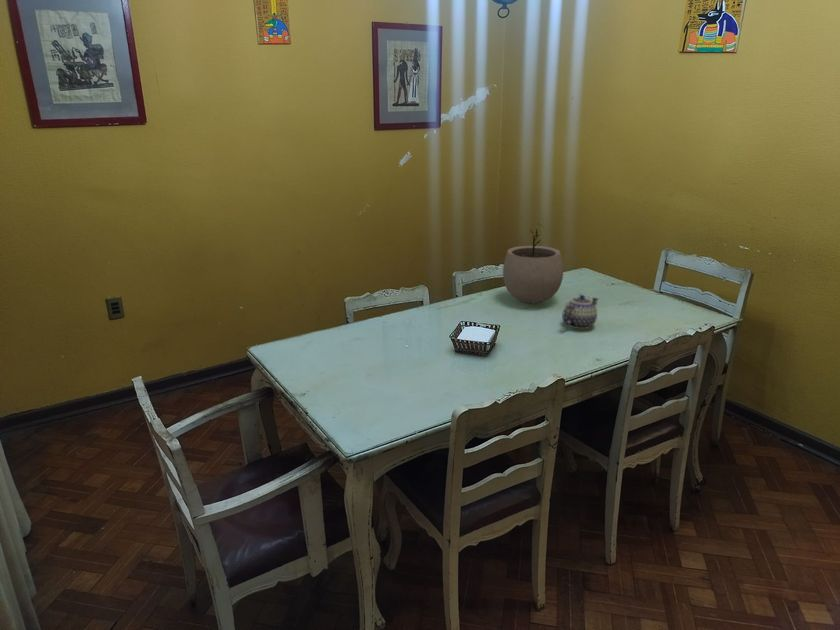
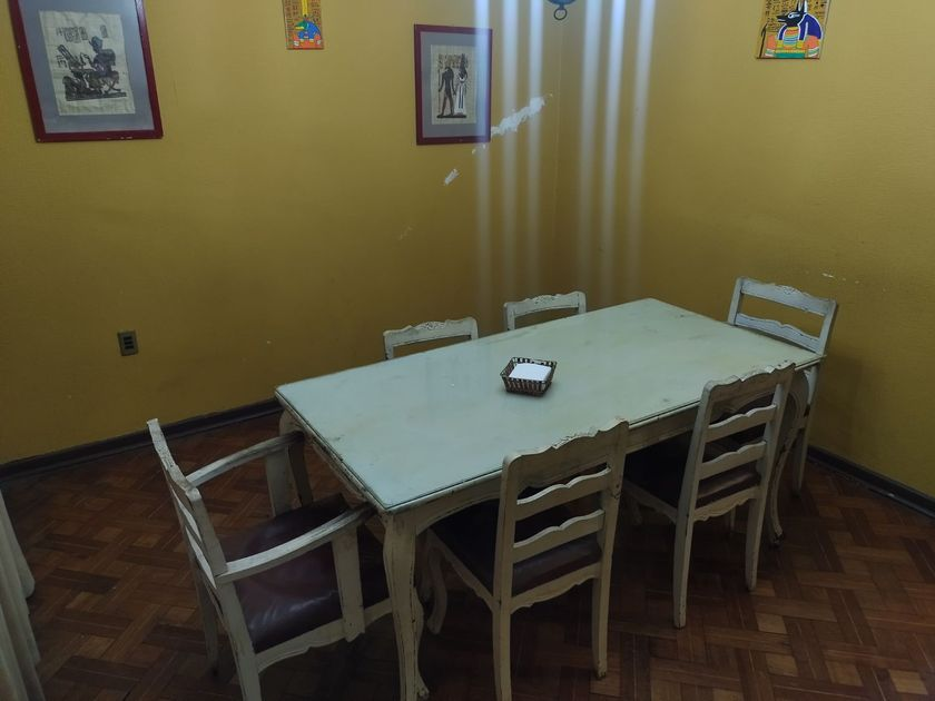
- teapot (580, 310)
- plant pot (533, 265)
